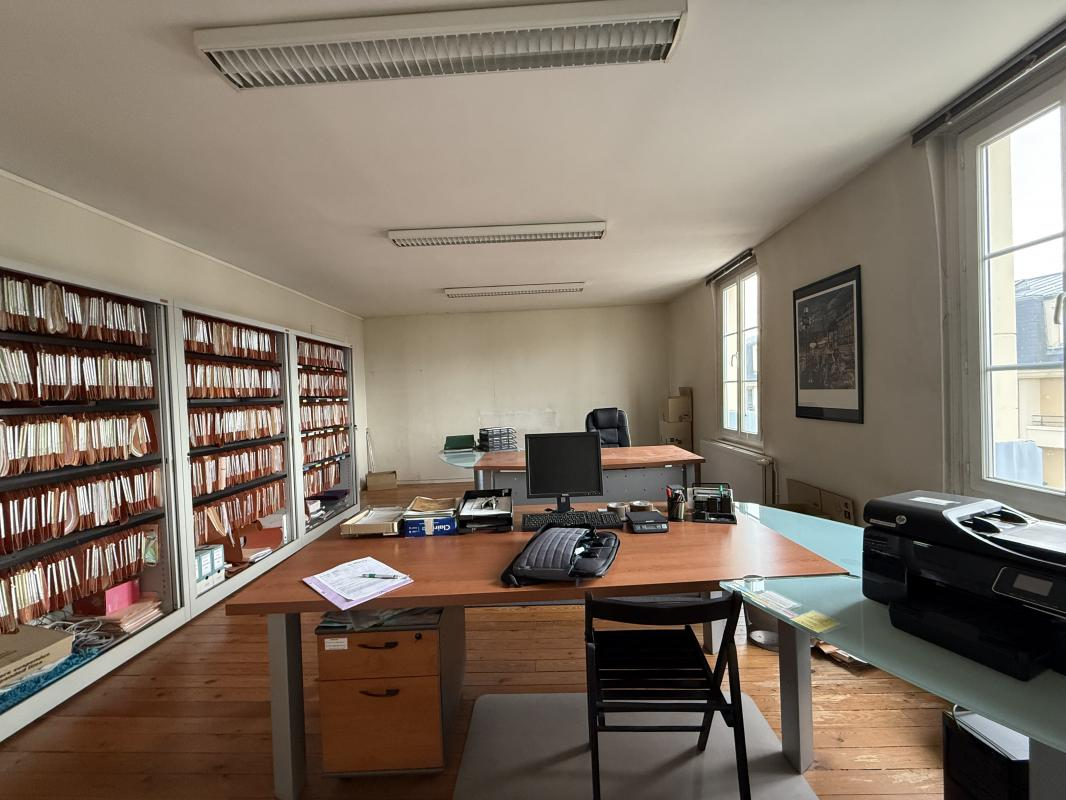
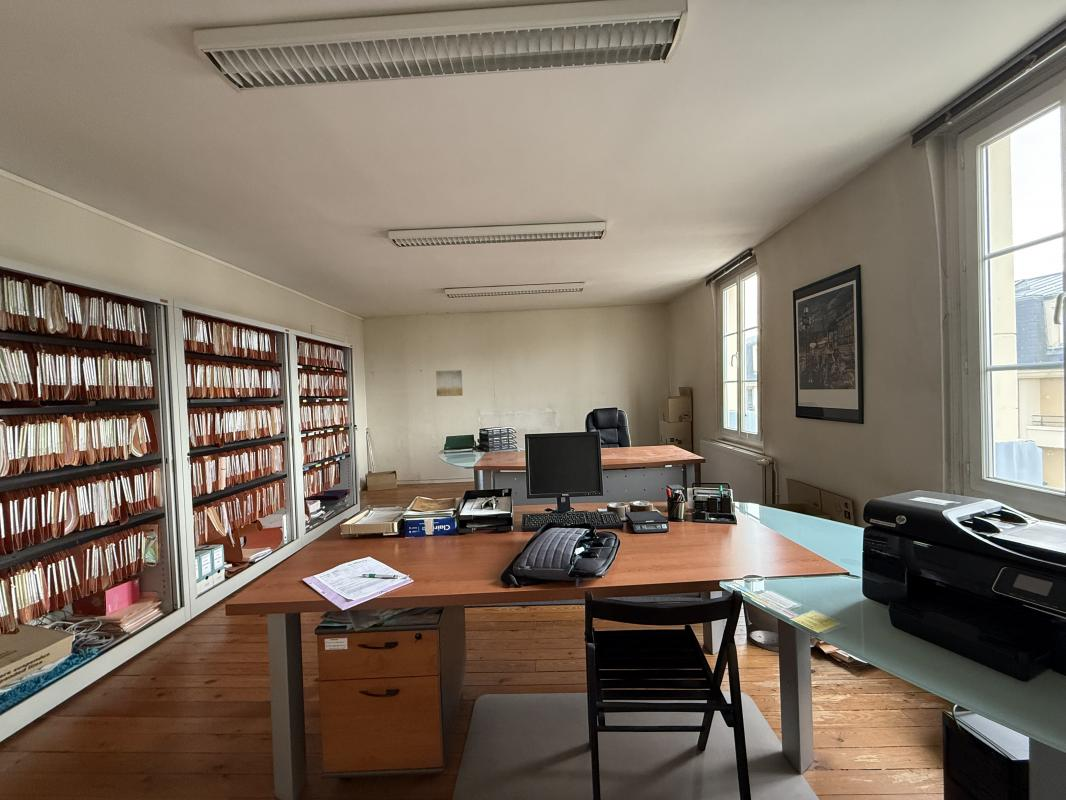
+ wall art (449, 383)
